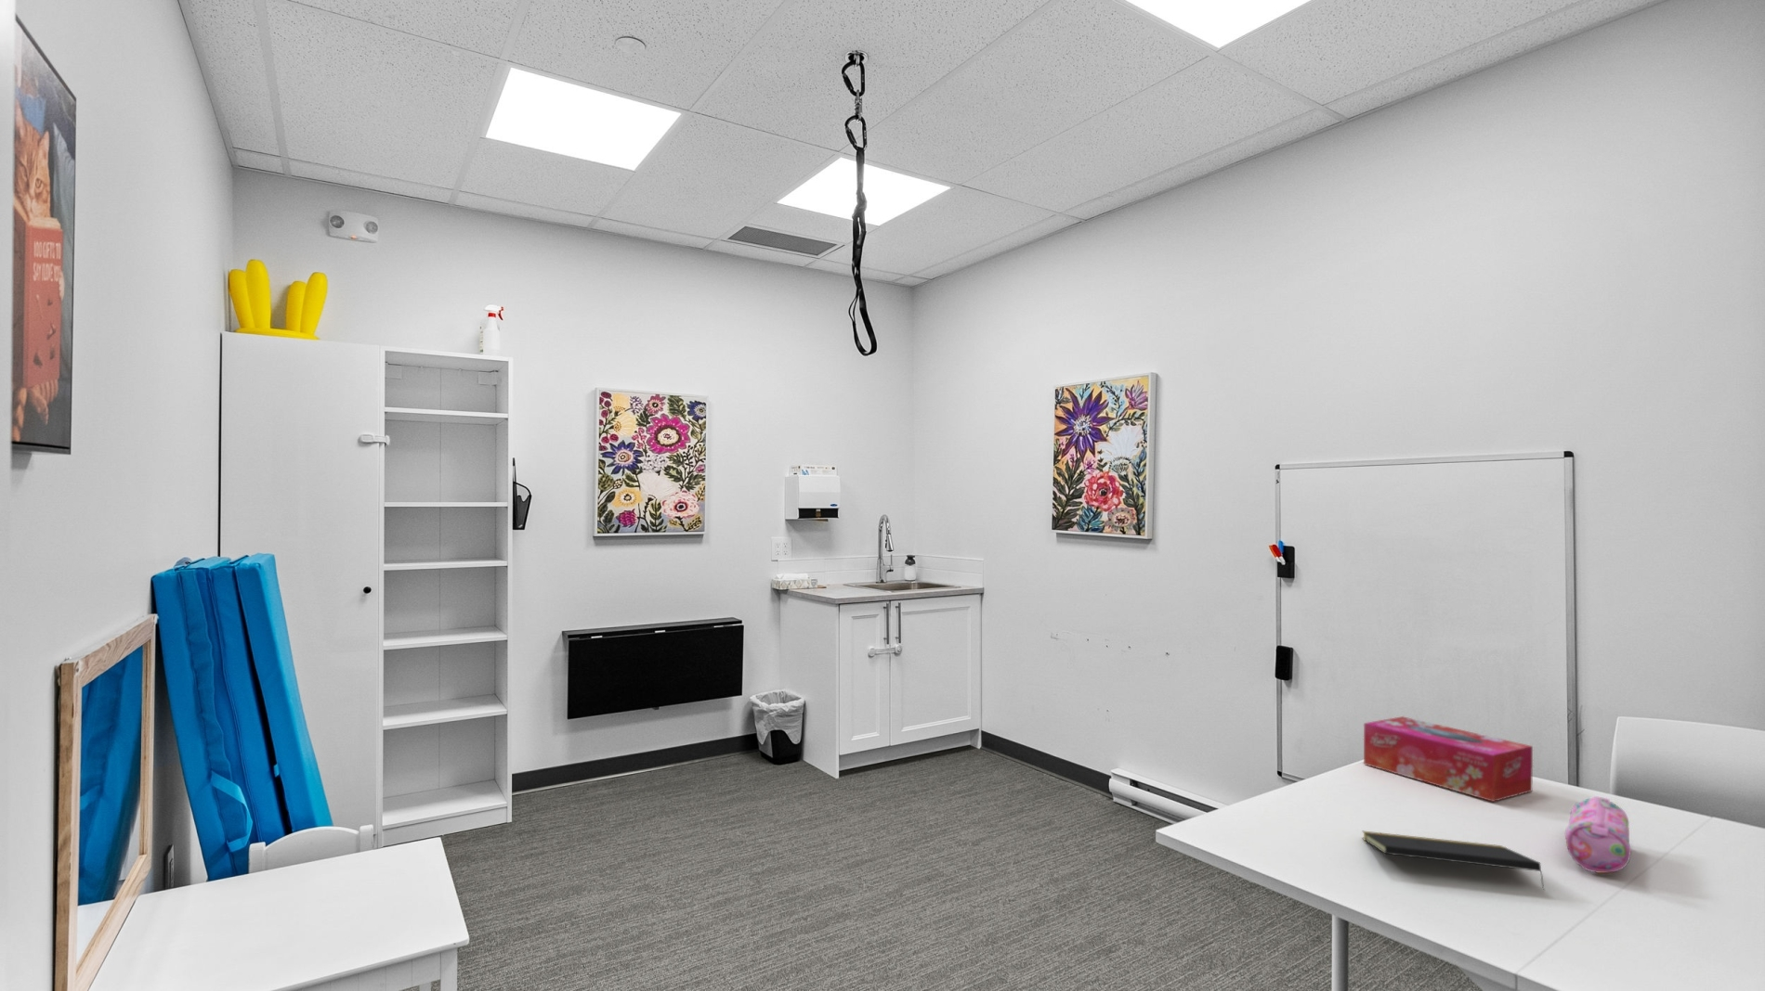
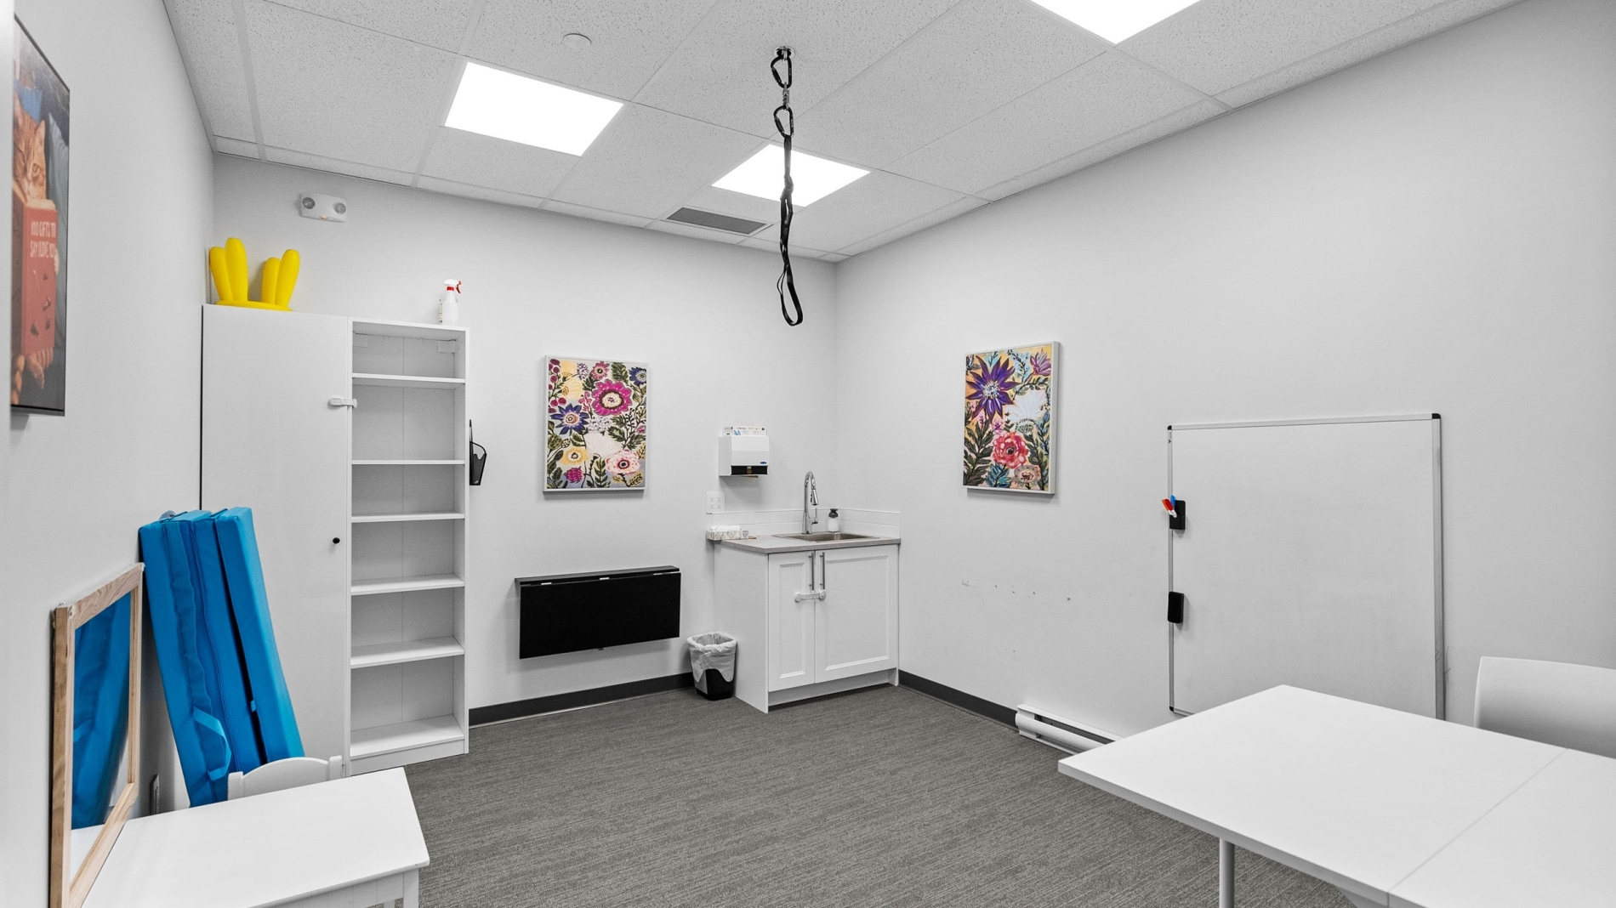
- notepad (1445, 849)
- tissue box (1444, 755)
- pencil case (1598, 832)
